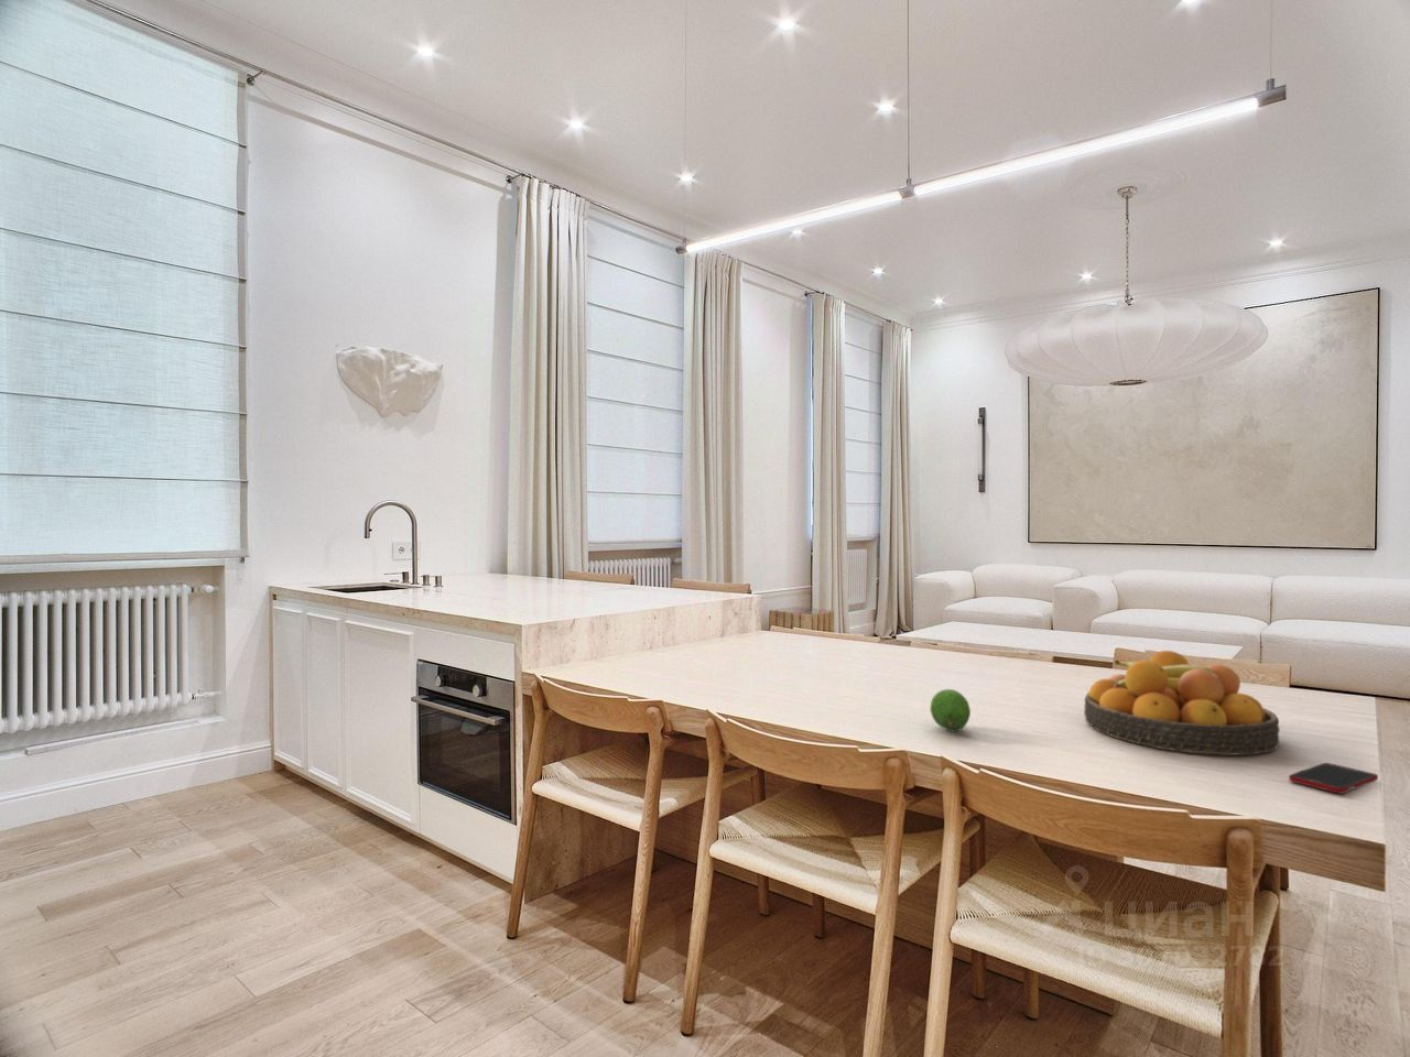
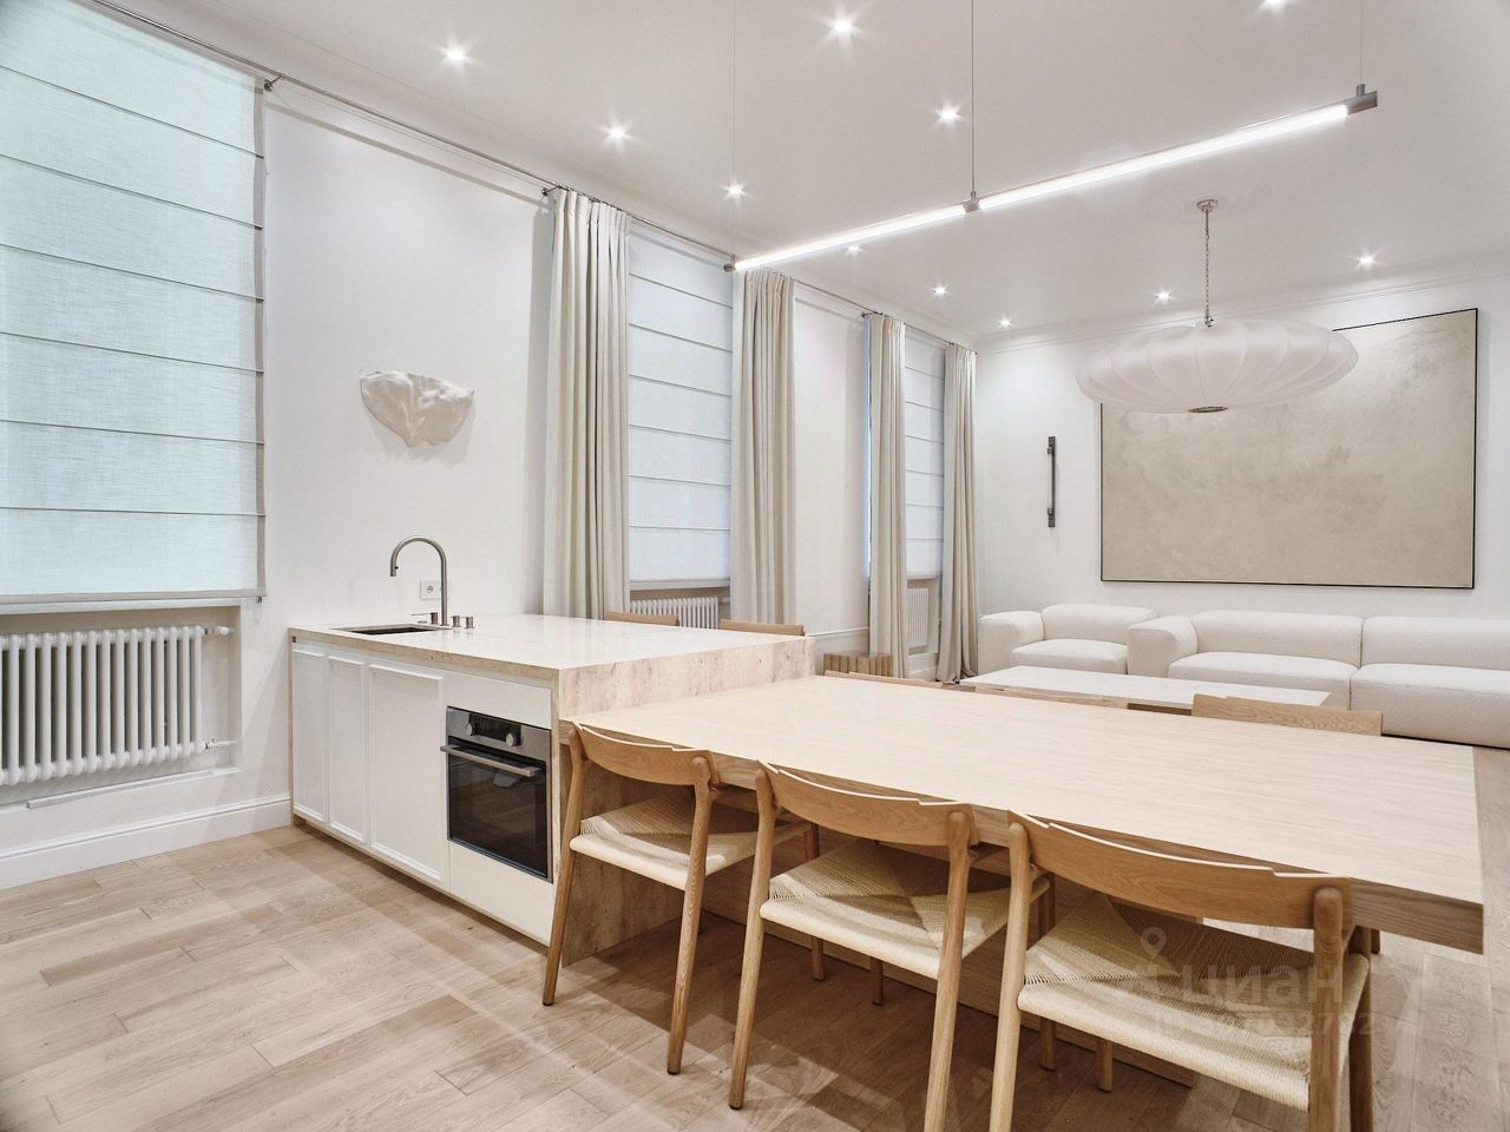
- cell phone (1333, 777)
- fruit bowl (1176, 694)
- fruit (951, 711)
